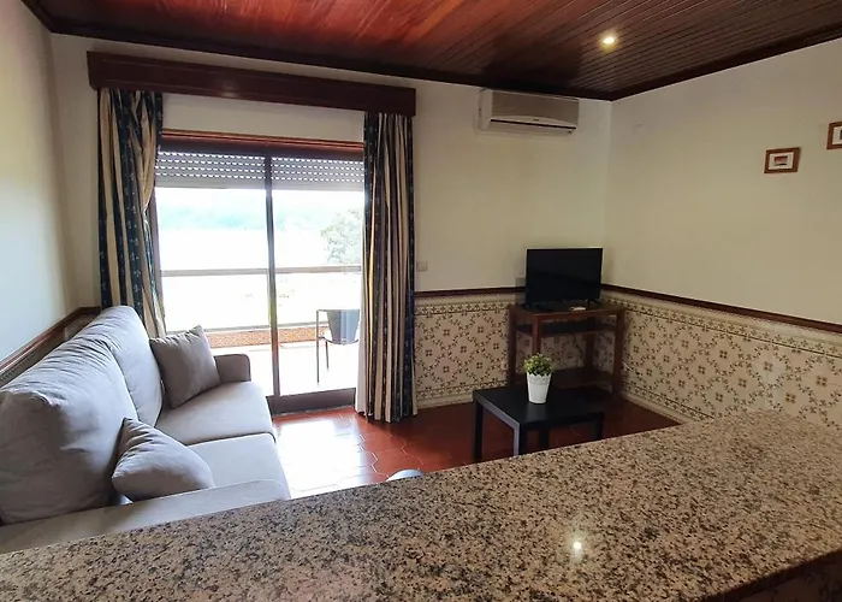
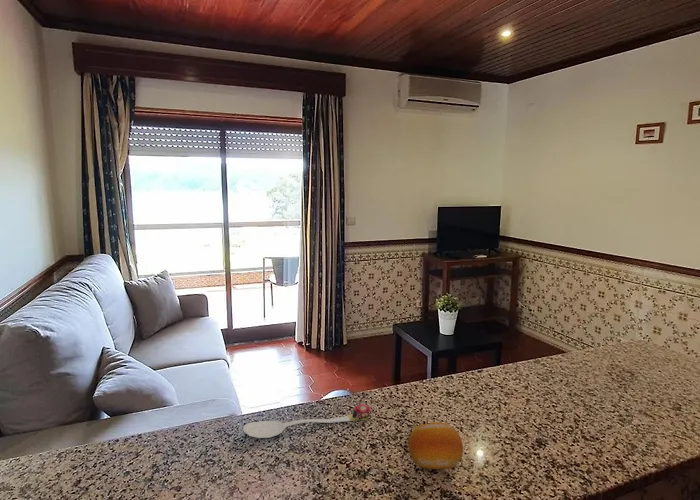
+ spoon (309, 419)
+ fruit (435, 445)
